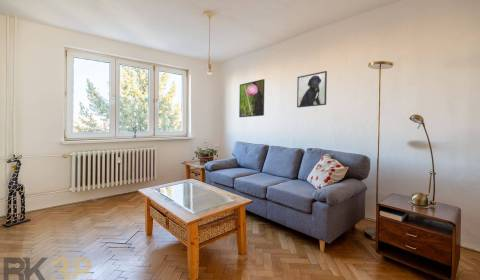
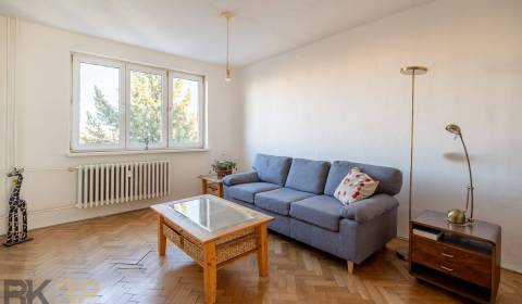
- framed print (251, 99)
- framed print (311, 90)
